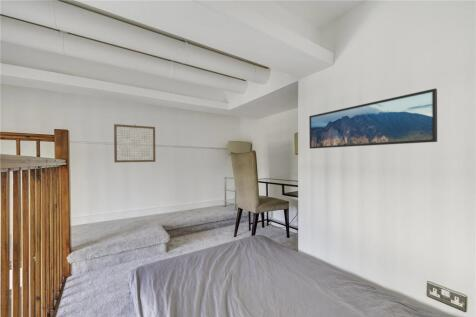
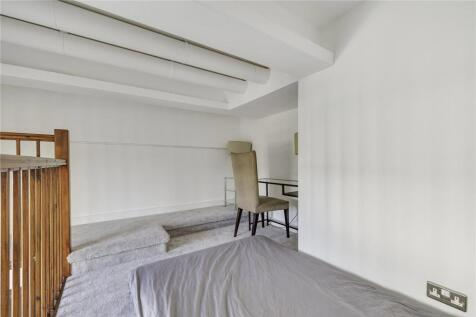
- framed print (357, 125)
- wall art (135, 142)
